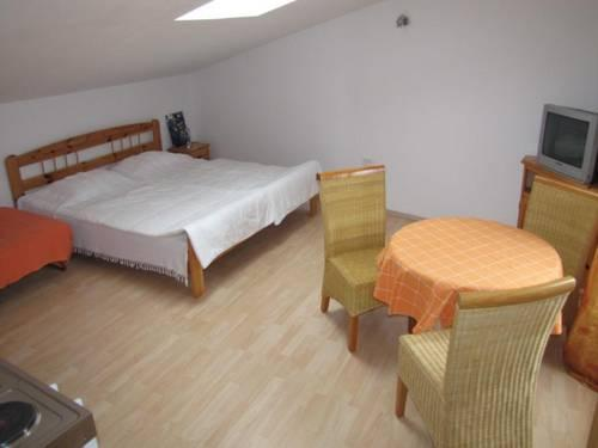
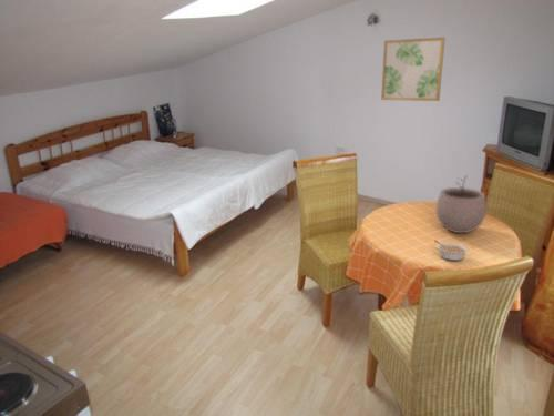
+ legume (451, 251)
+ plant pot (461, 203)
+ wall art (411, 70)
